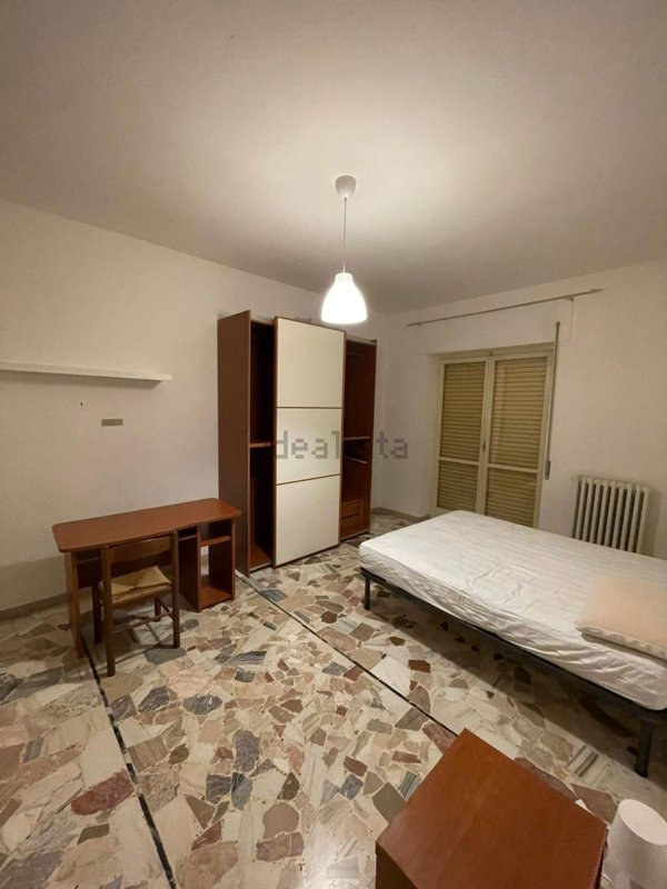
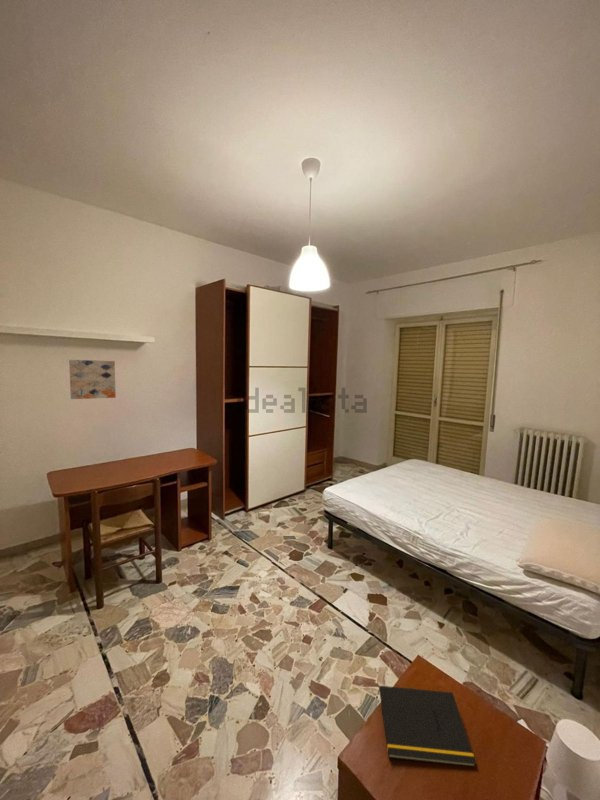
+ notepad (423, 722)
+ wall art (93, 379)
